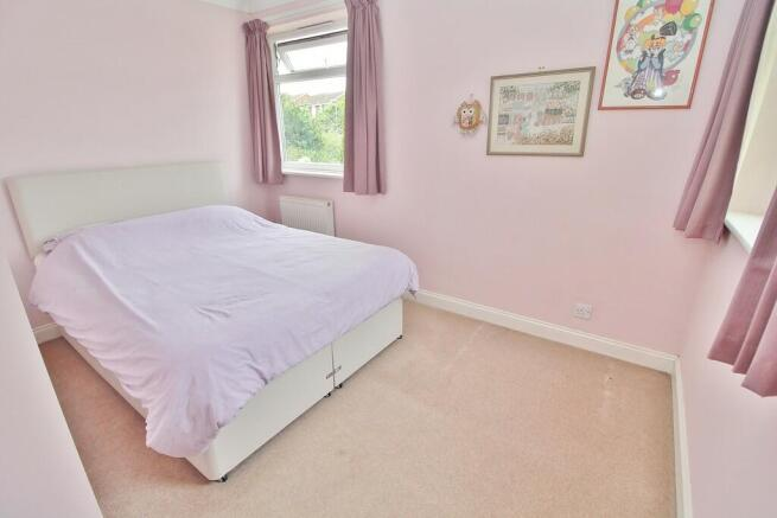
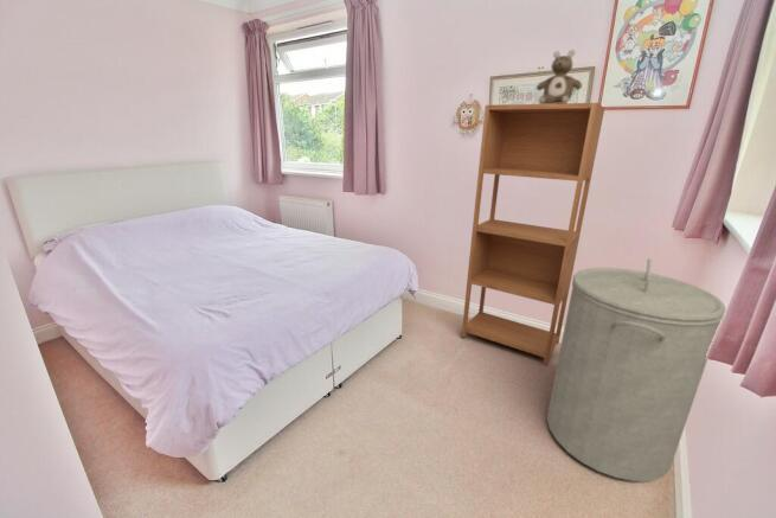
+ bookcase (525, 235)
+ laundry hamper (624, 354)
+ stuffed bear (558, 77)
